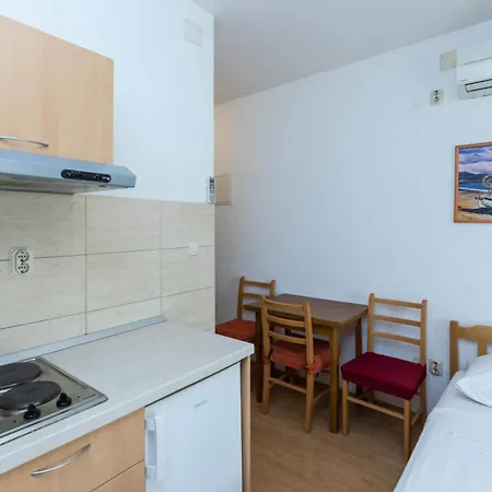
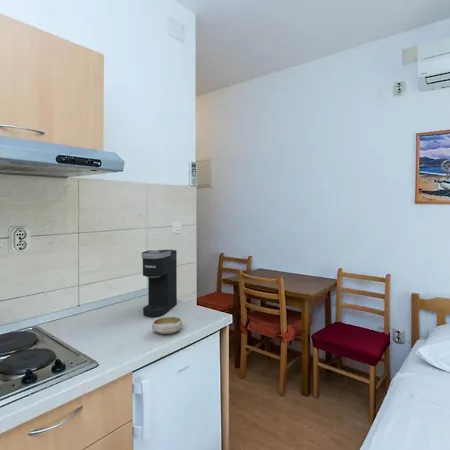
+ bowl (167, 326)
+ coffee maker (160, 279)
